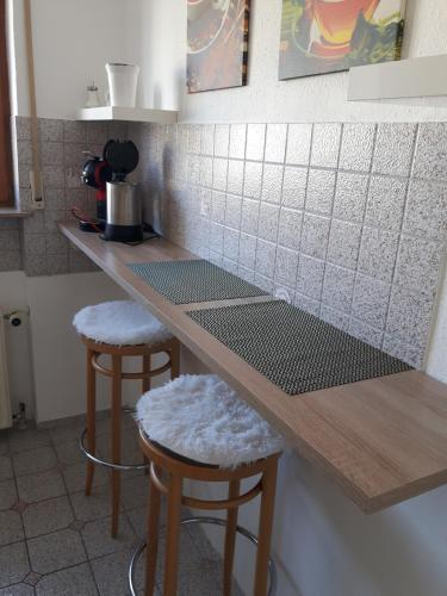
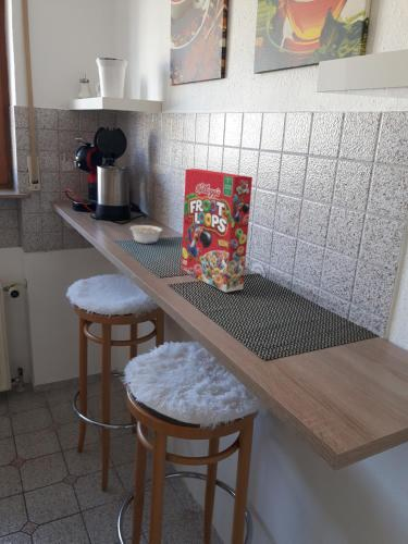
+ cereal box (213, 227)
+ legume (146, 233)
